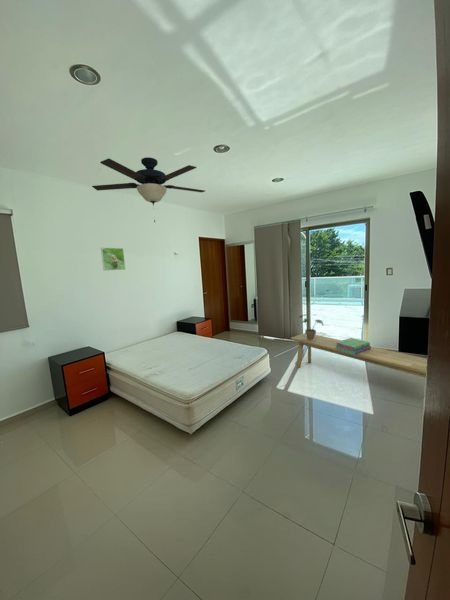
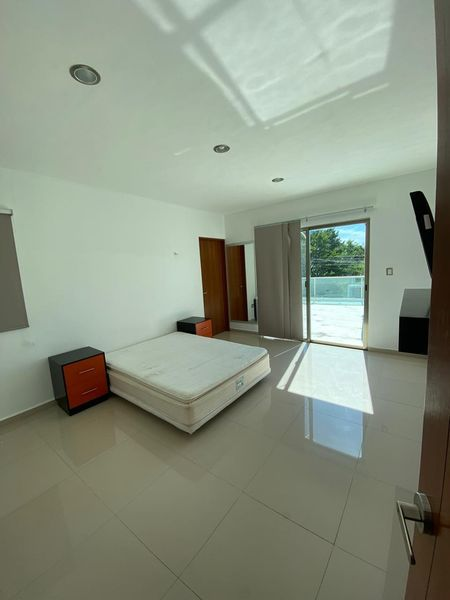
- stack of books (352, 345)
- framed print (113, 259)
- potted plant (309, 326)
- bench (358, 359)
- ceiling fan (152, 193)
